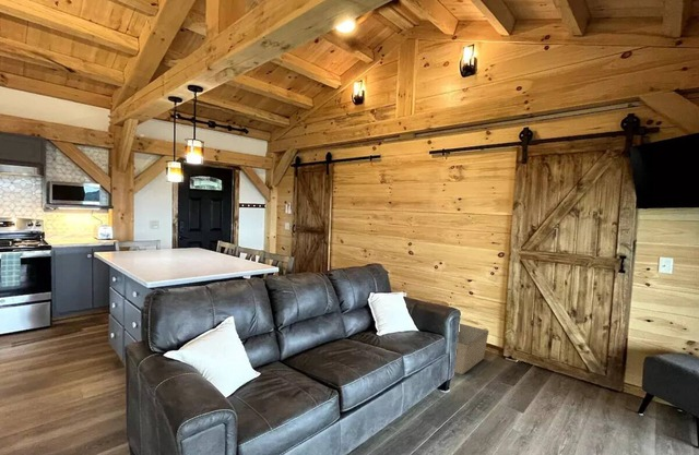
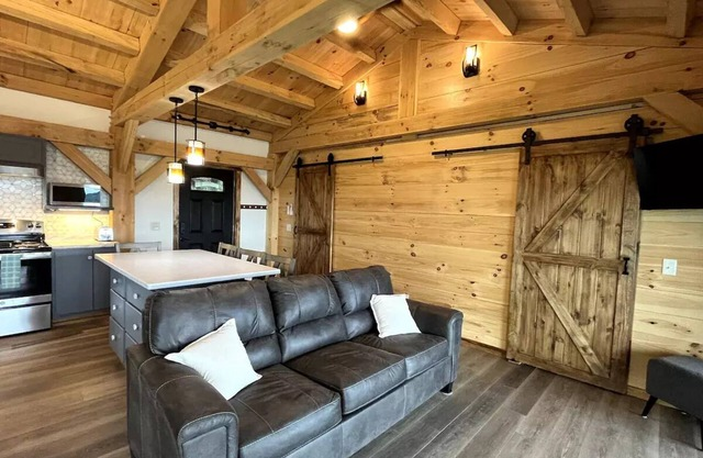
- storage bin (462, 347)
